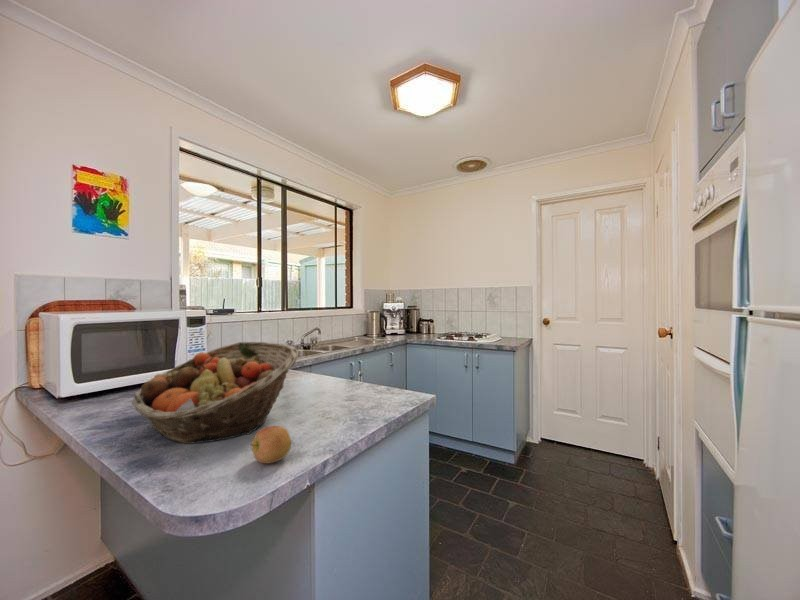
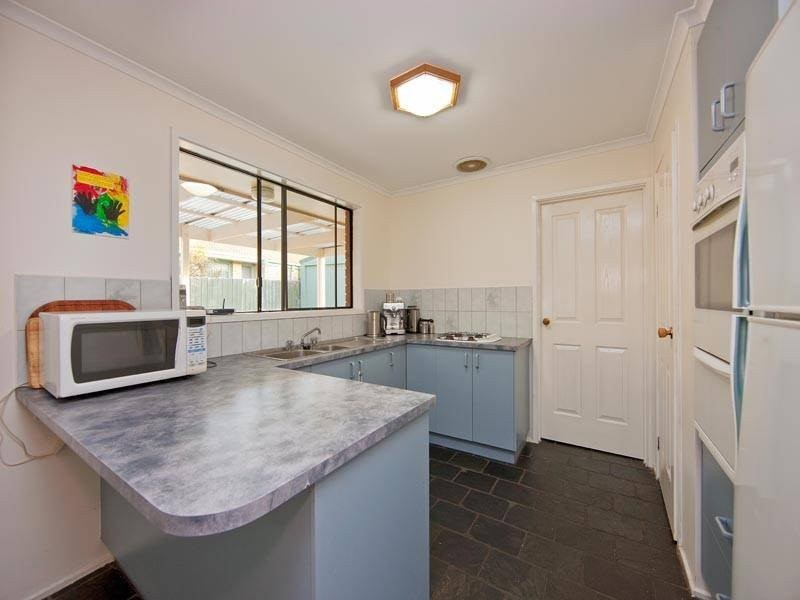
- fruit basket (221, 384)
- apple (269, 444)
